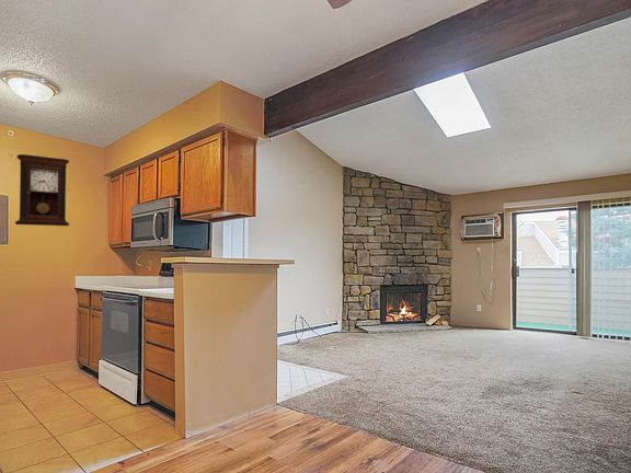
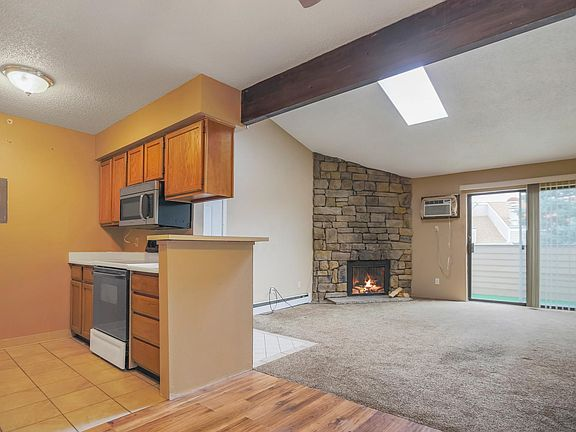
- pendulum clock (43, 191)
